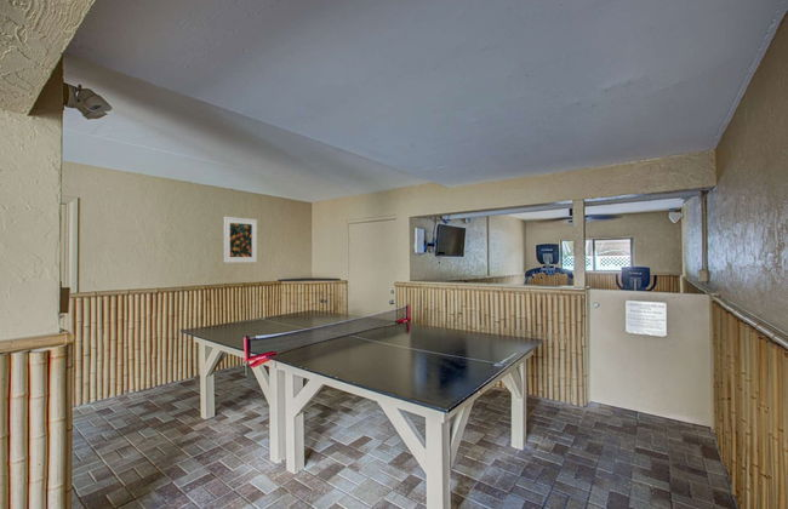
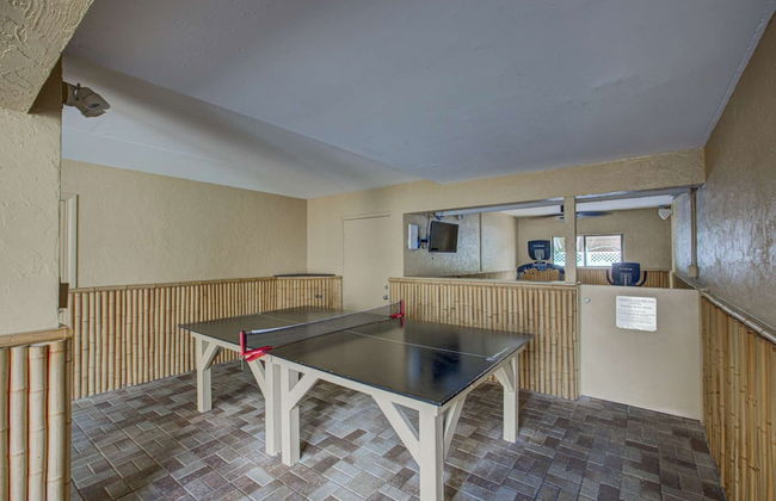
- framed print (240, 240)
